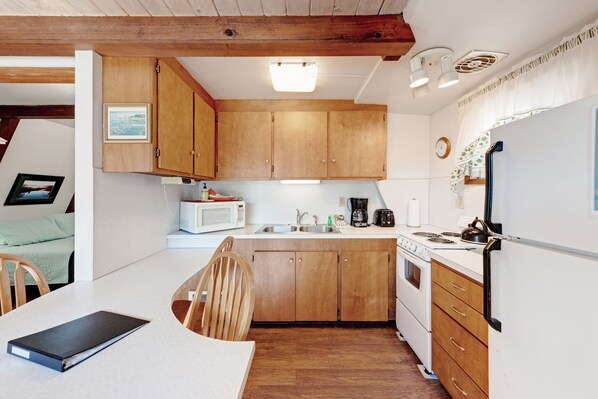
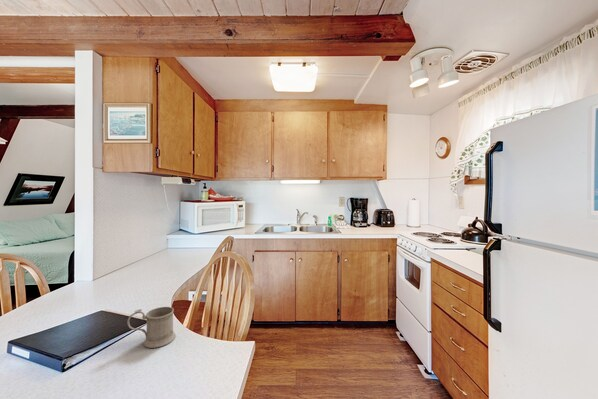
+ mug (152, 324)
